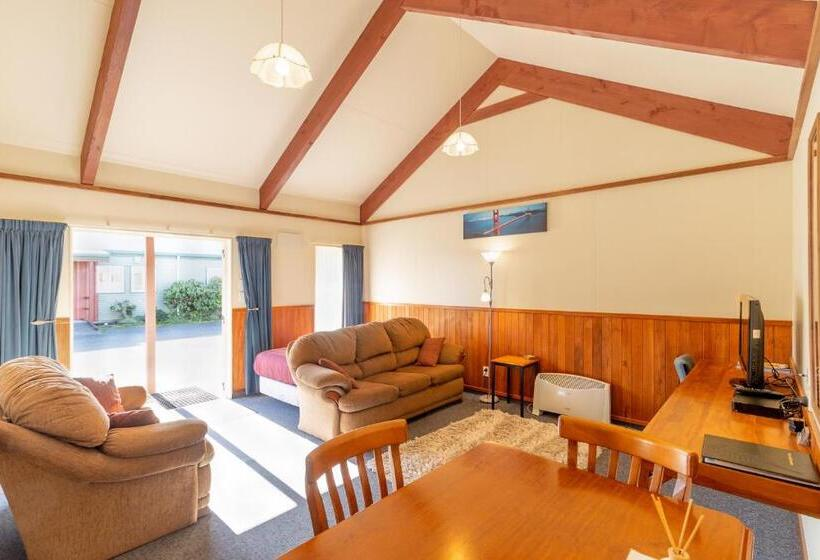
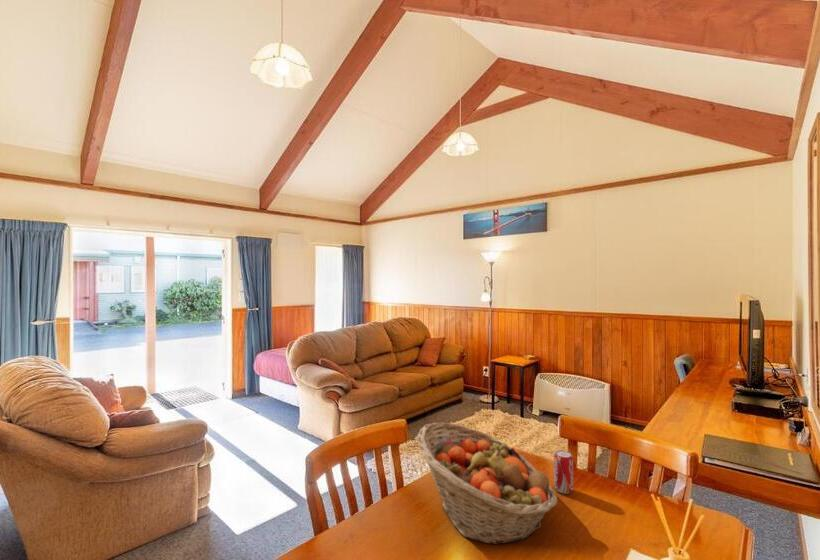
+ fruit basket (482, 473)
+ beverage can (563, 471)
